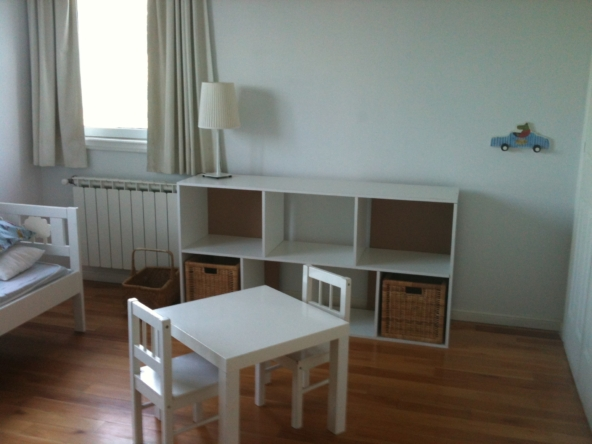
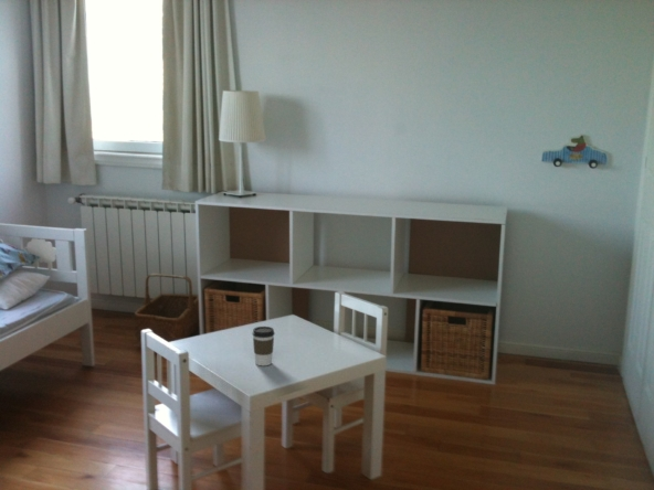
+ coffee cup (263, 345)
